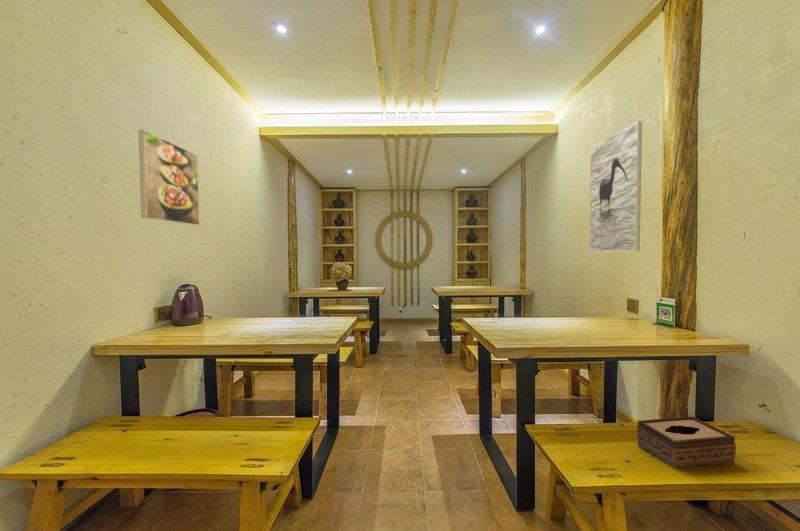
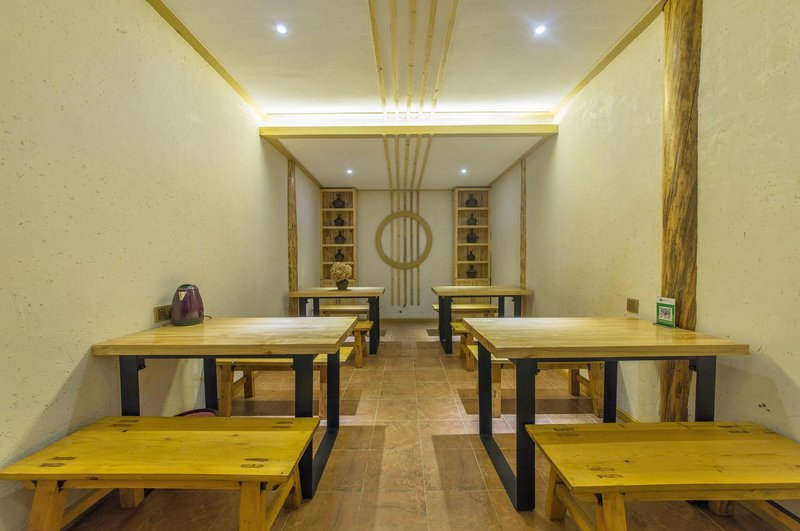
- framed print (612, 194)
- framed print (172, 183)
- tissue box (683, 441)
